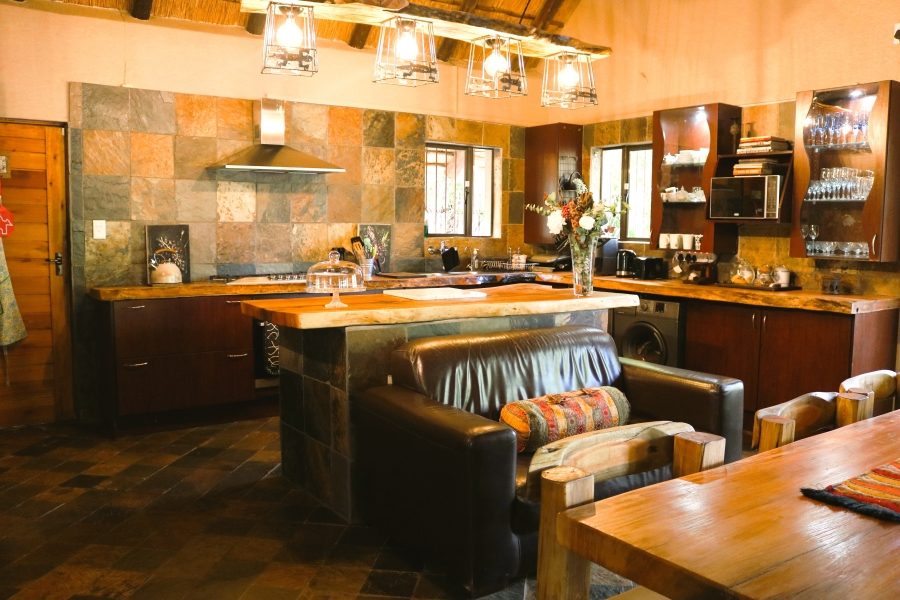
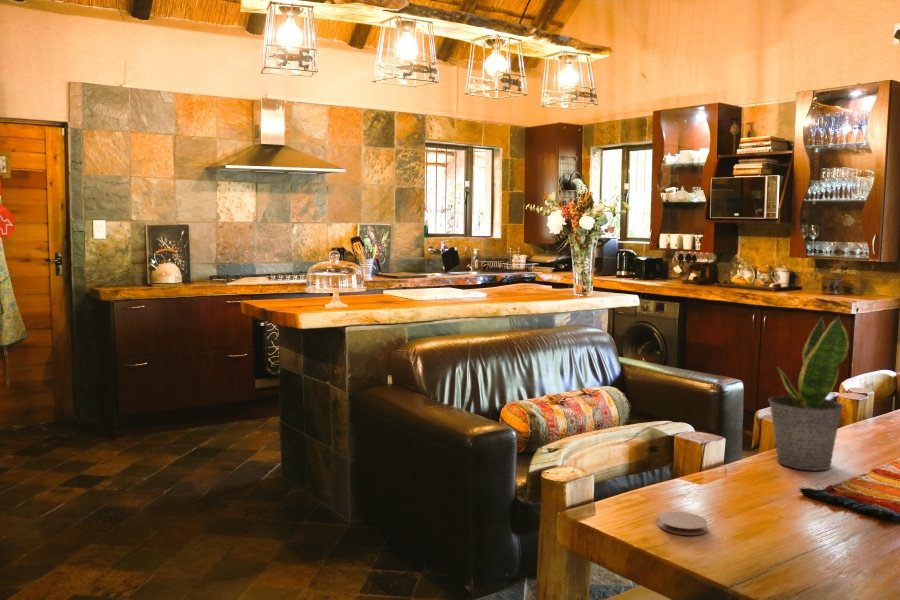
+ coaster (682, 522)
+ potted plant (806, 388)
